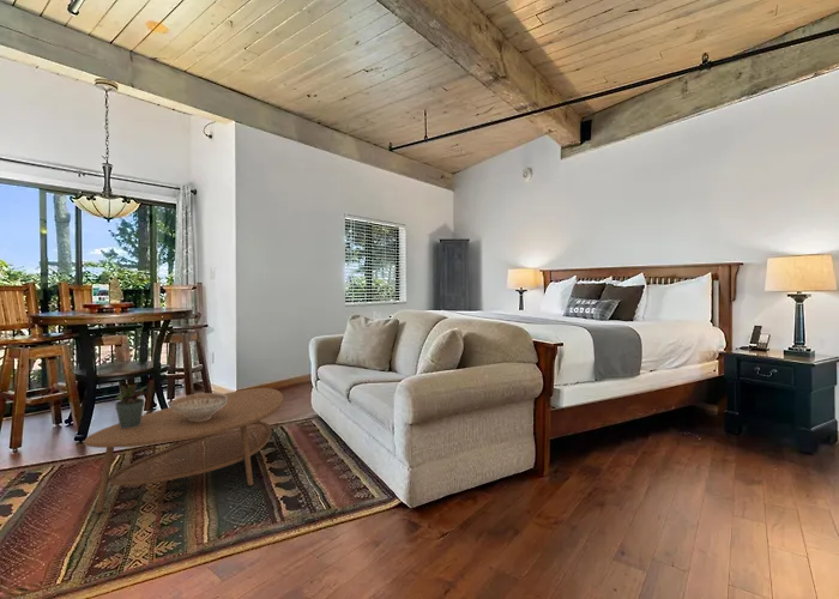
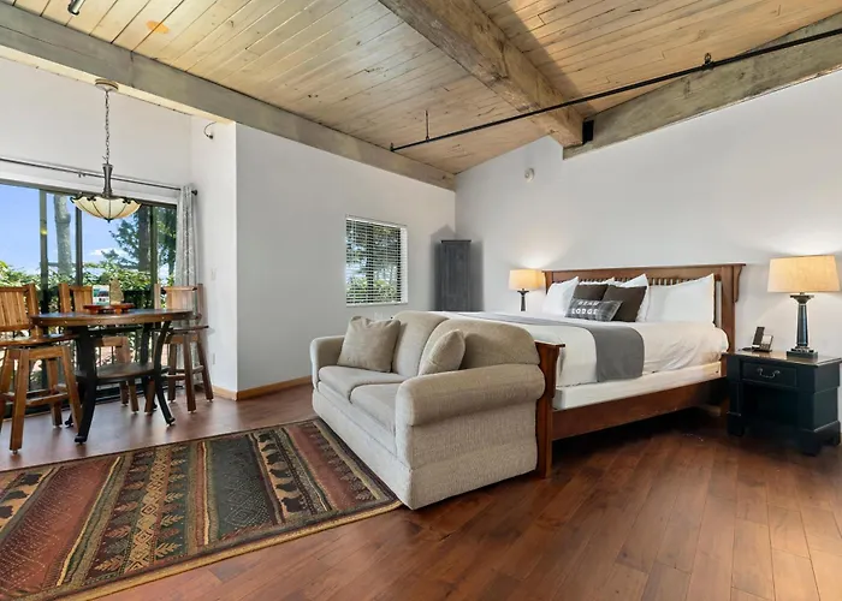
- coffee table (213, 443)
- decorative bowl (199, 409)
- potted plant (133, 401)
